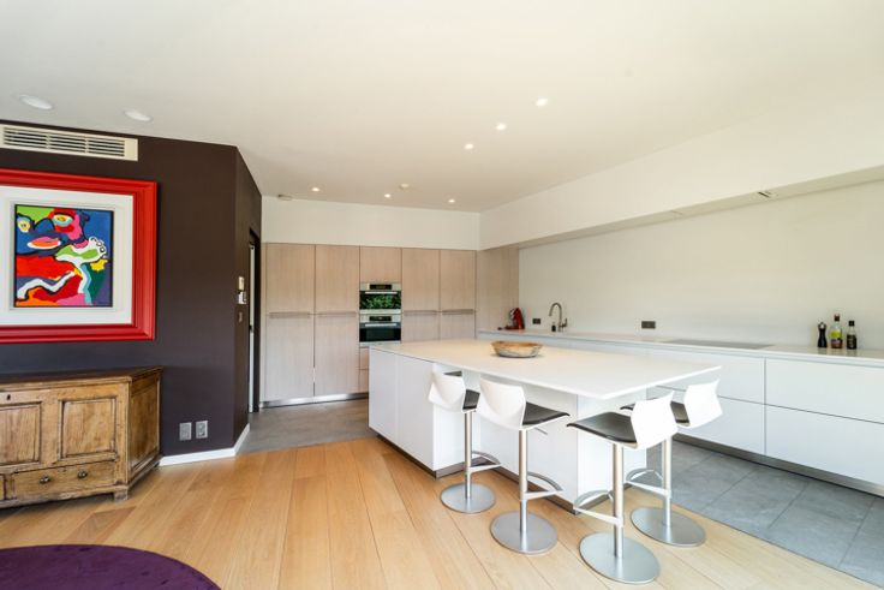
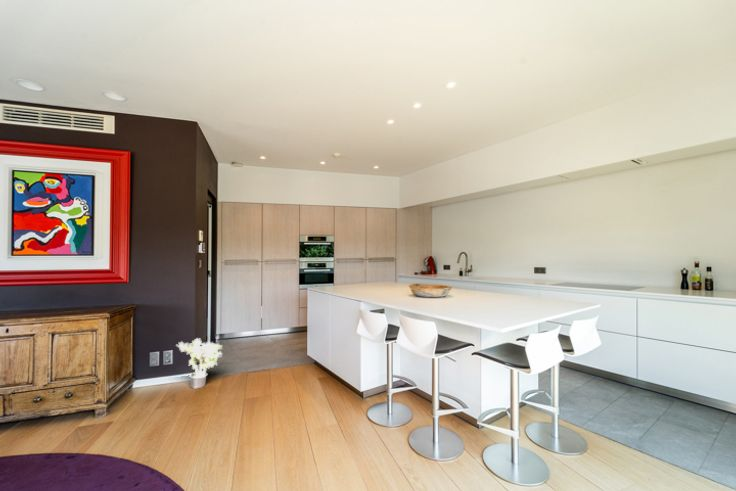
+ potted plant (199, 362)
